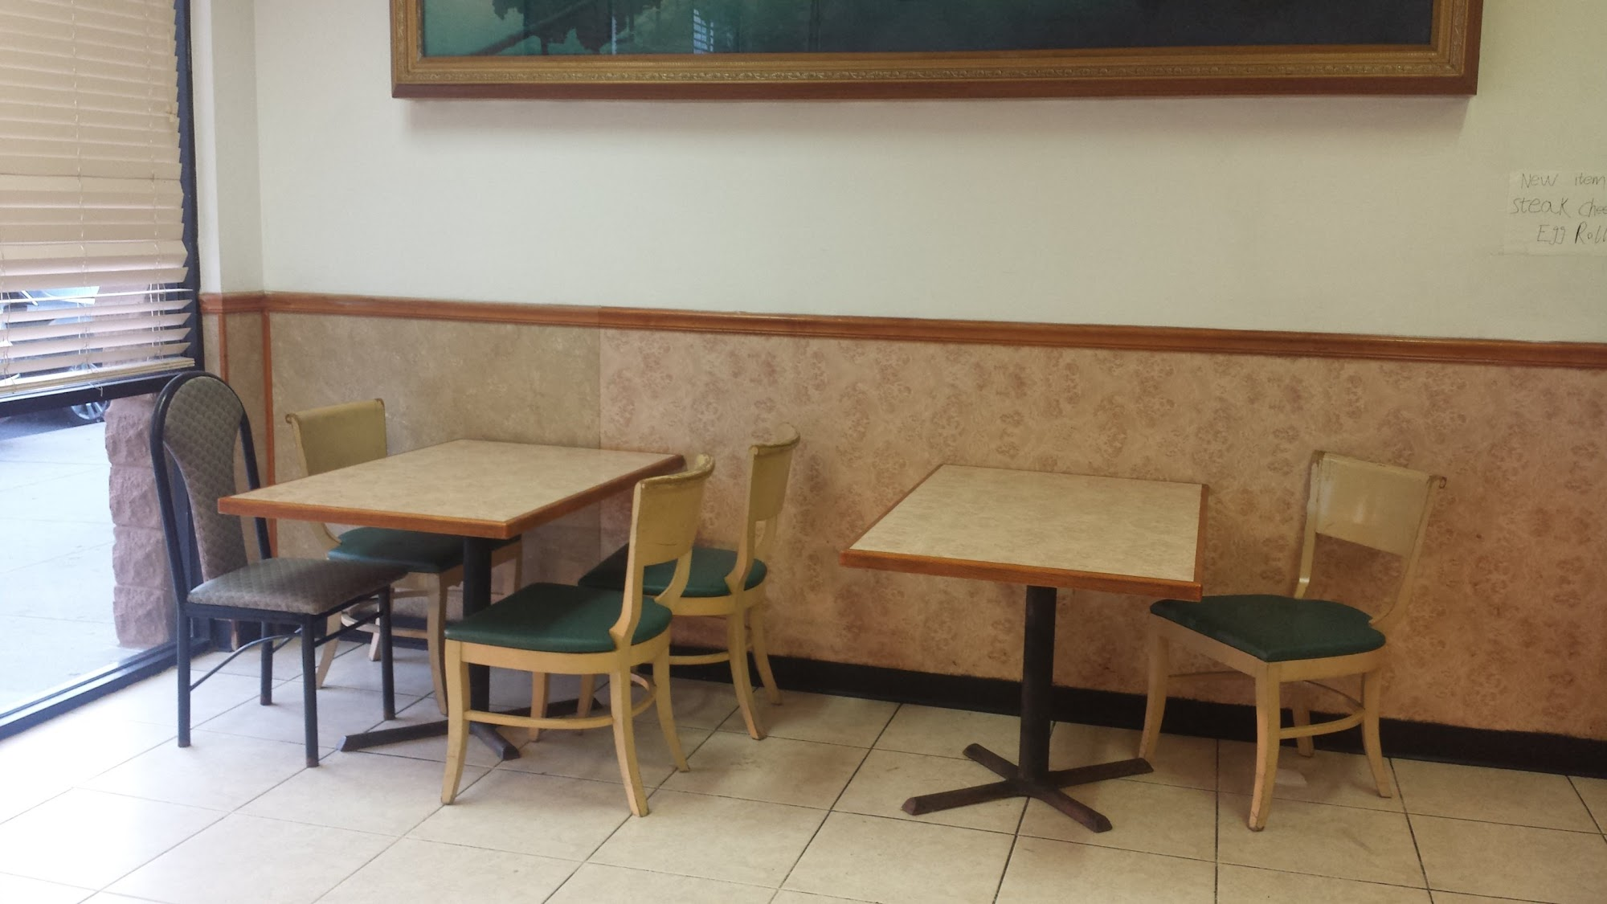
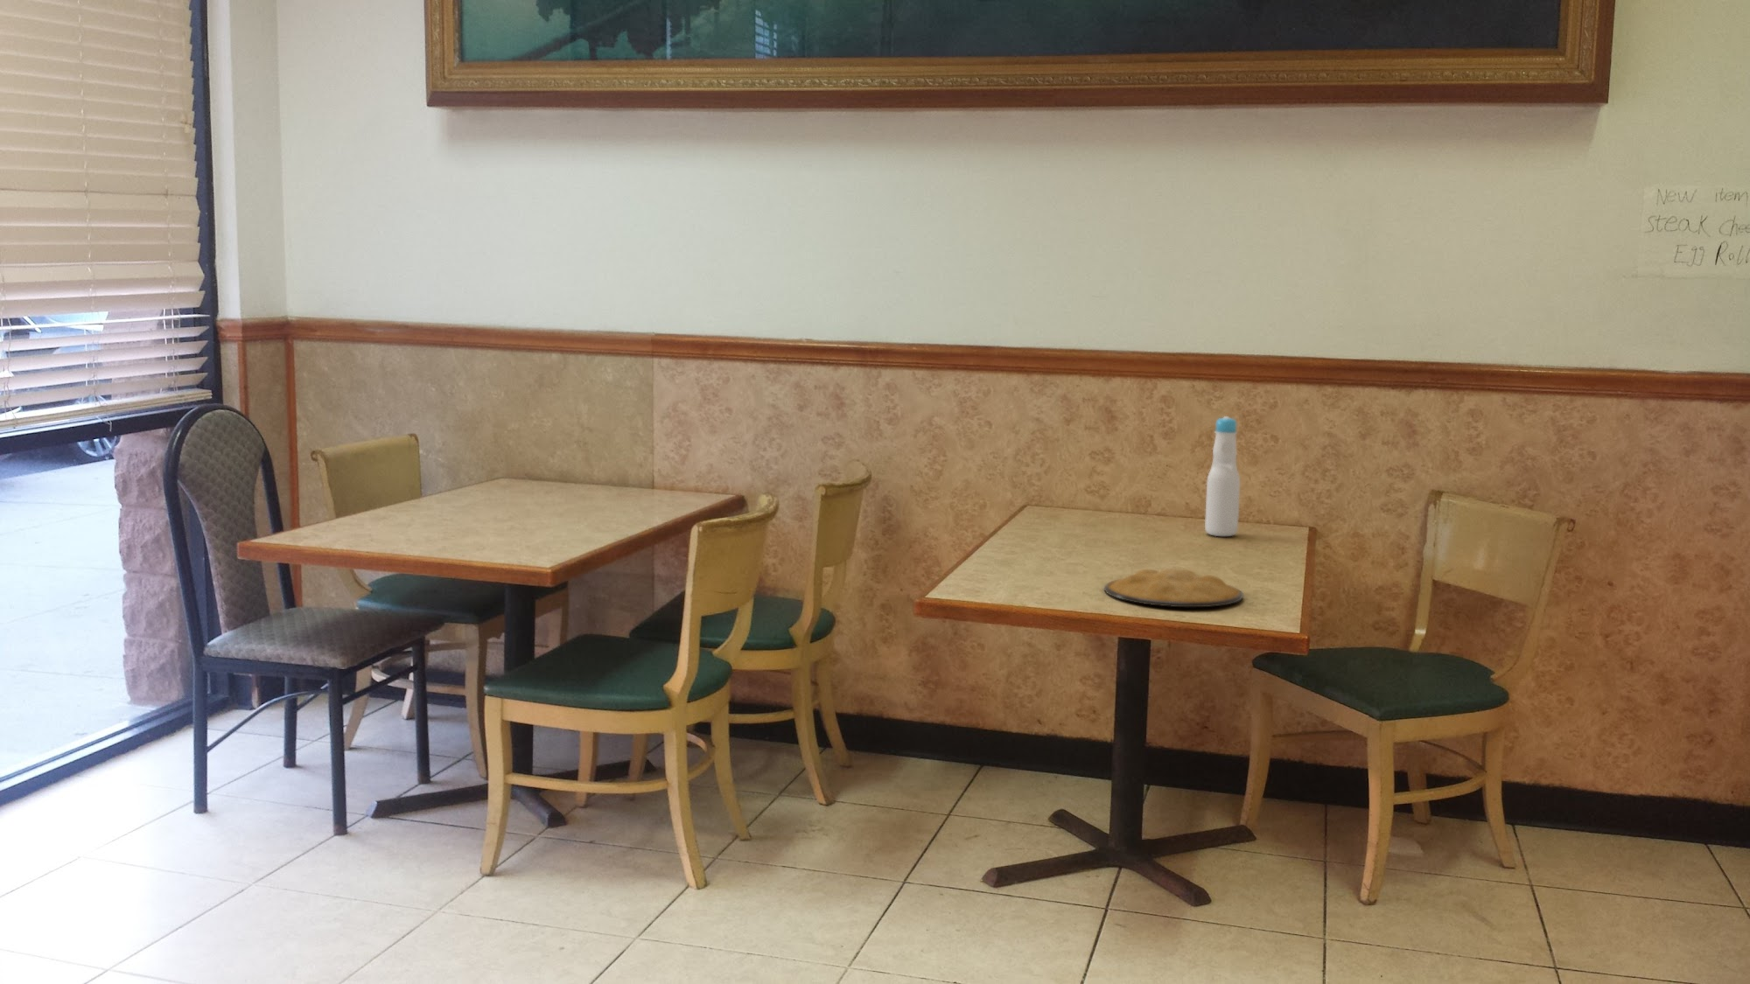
+ plate (1173, 580)
+ bottle (1224, 475)
